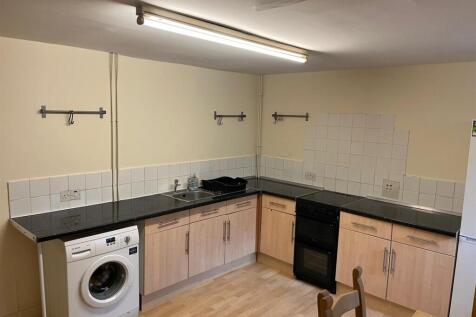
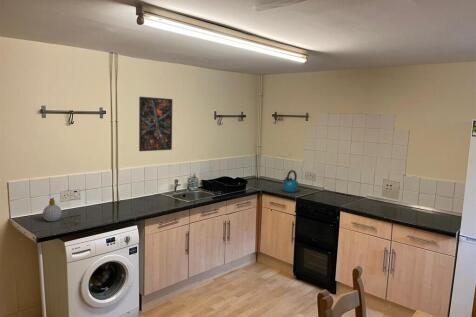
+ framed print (156, 124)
+ soap bottle (52, 209)
+ kettle (290, 180)
